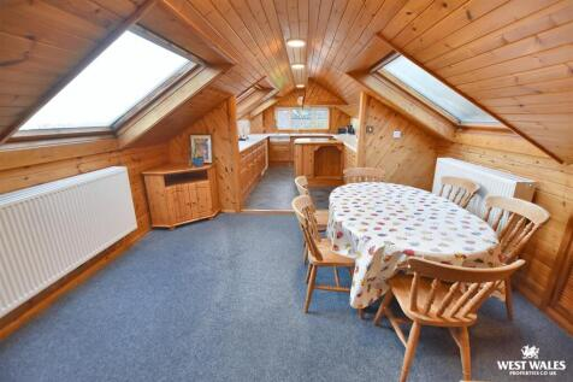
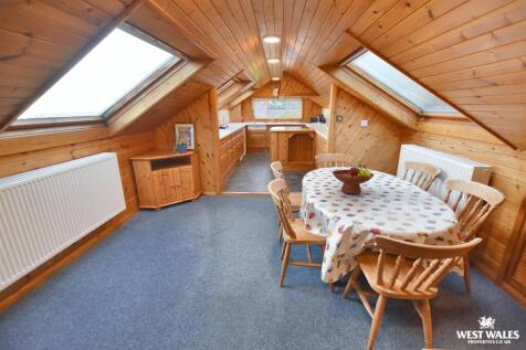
+ fruit bowl (351, 179)
